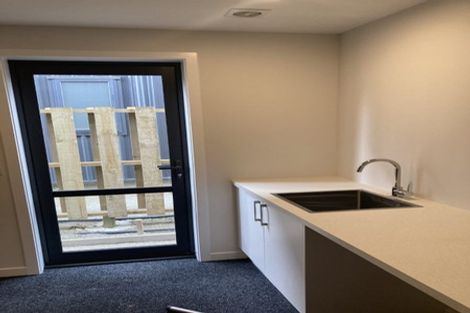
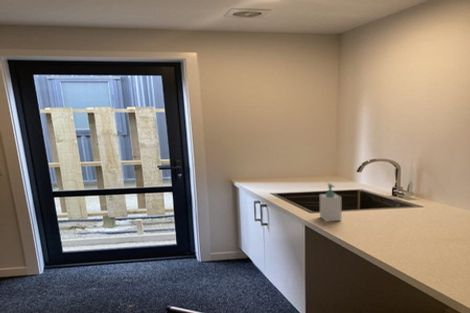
+ soap bottle (330, 201)
